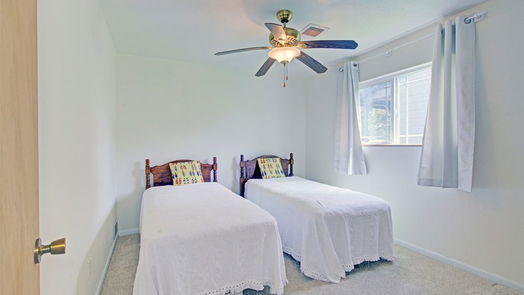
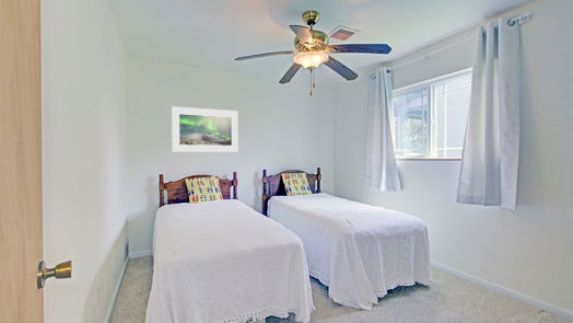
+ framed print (206, 130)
